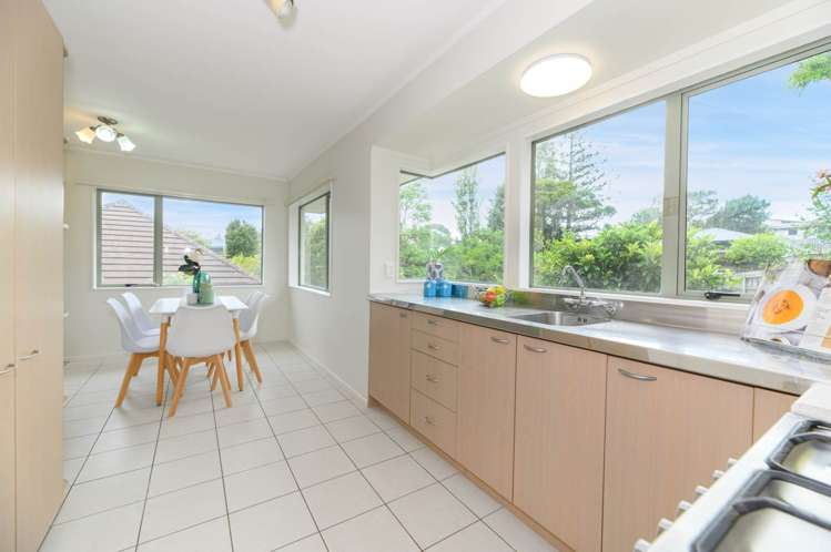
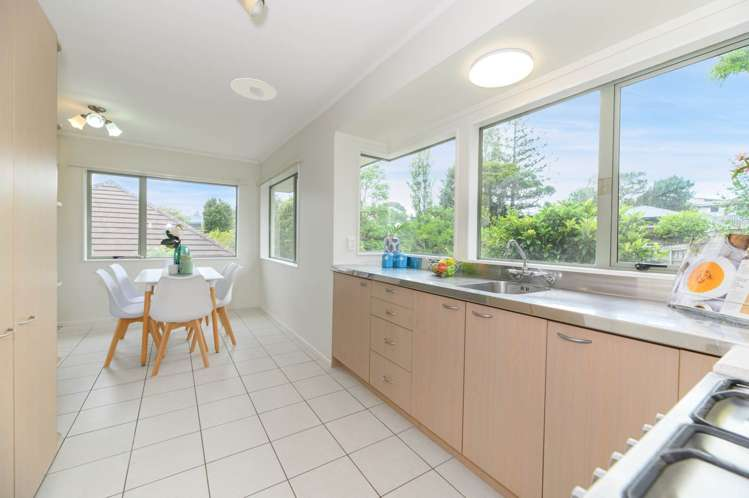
+ recessed light (254, 87)
